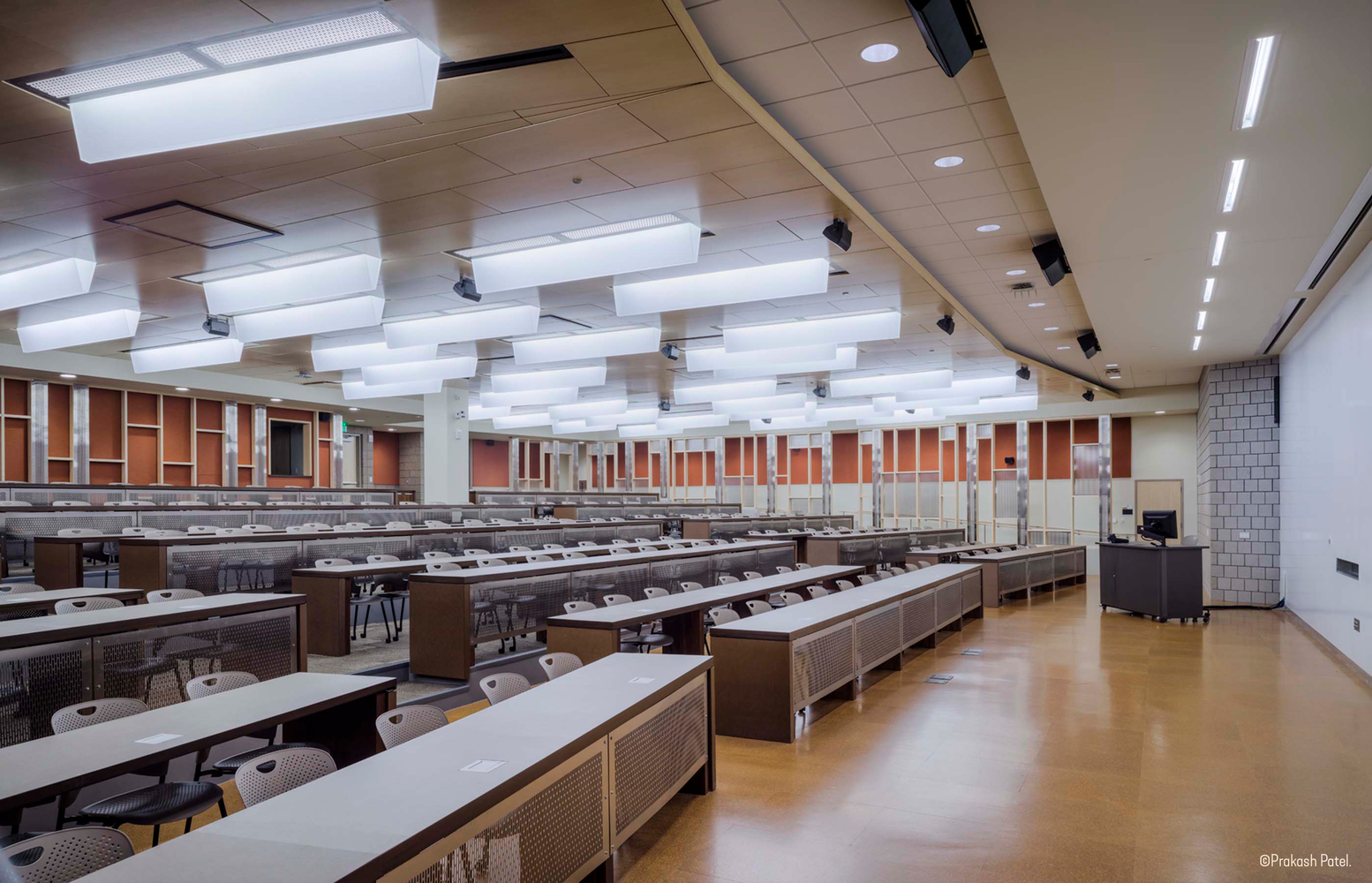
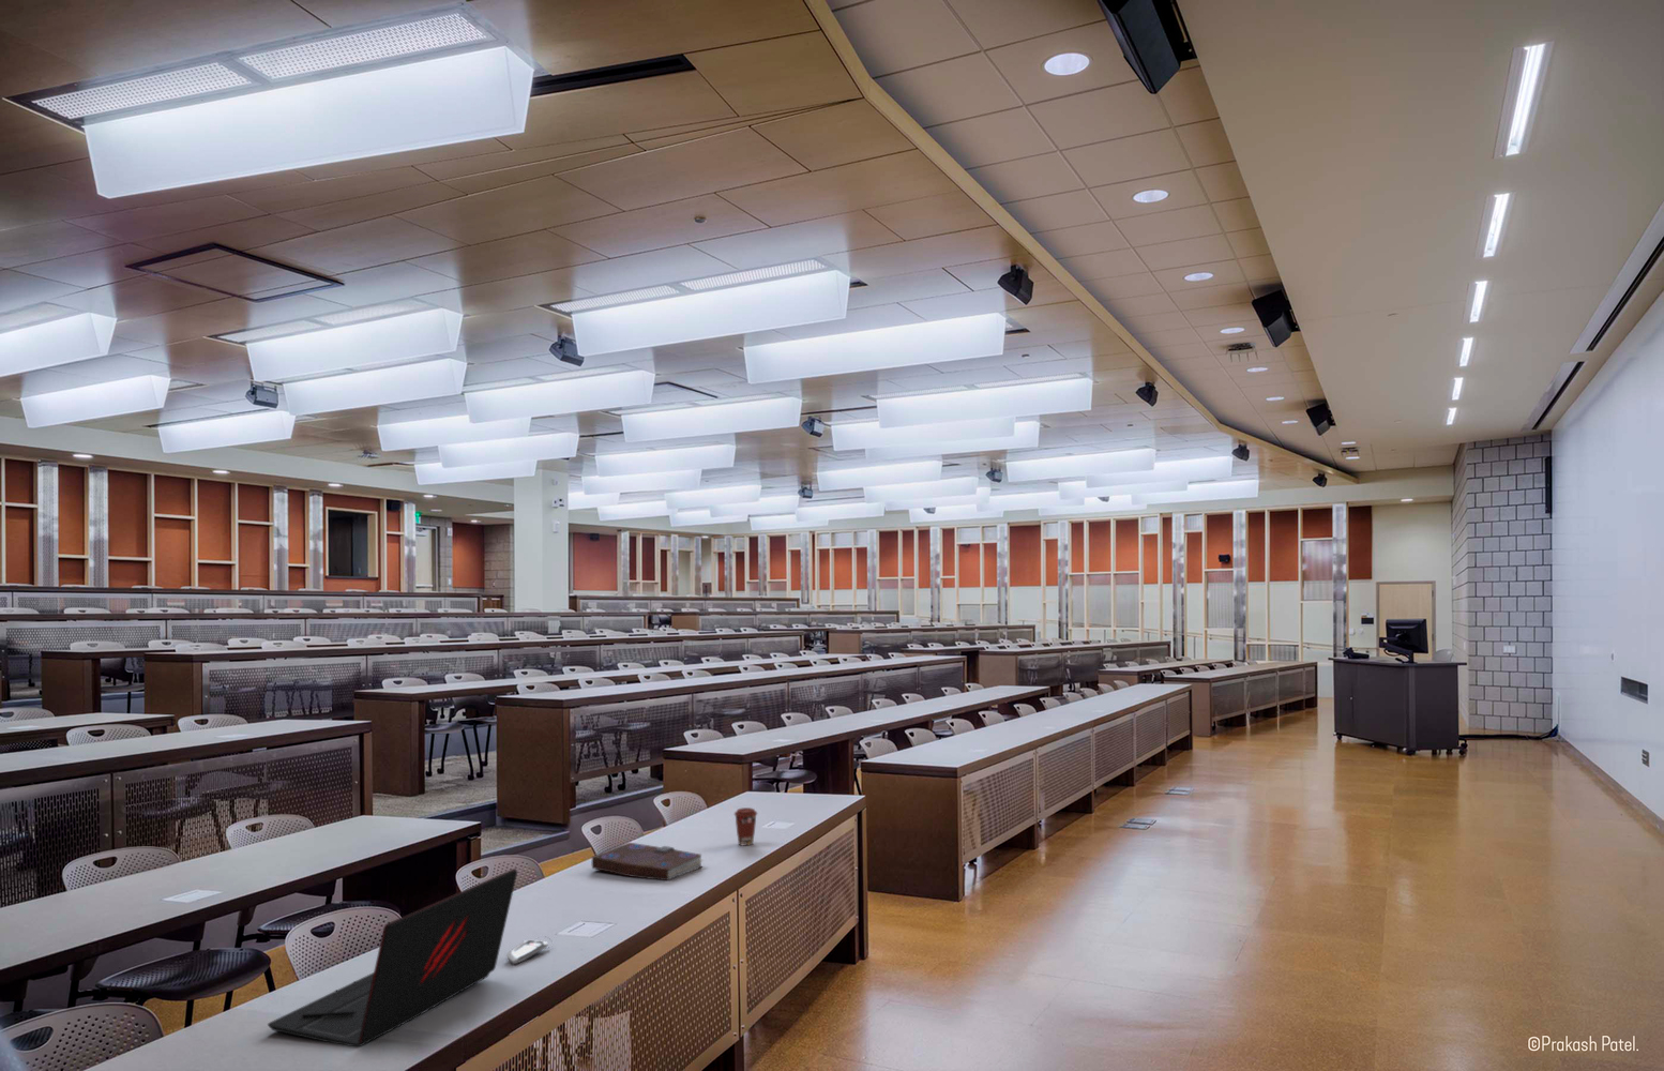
+ key chain (530, 948)
+ laptop (399, 945)
+ book (646, 860)
+ coffee cup (745, 827)
